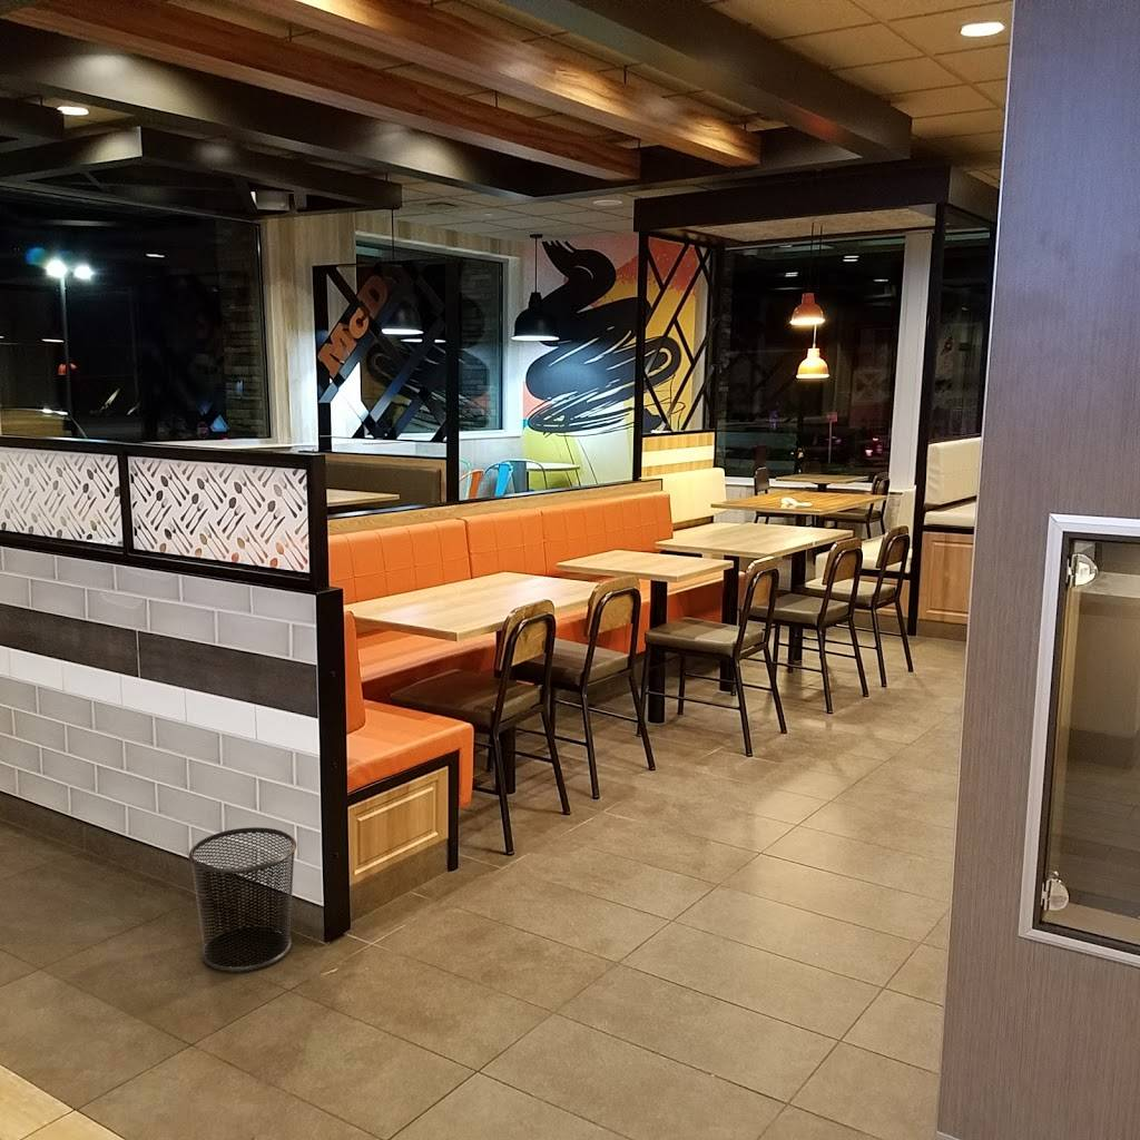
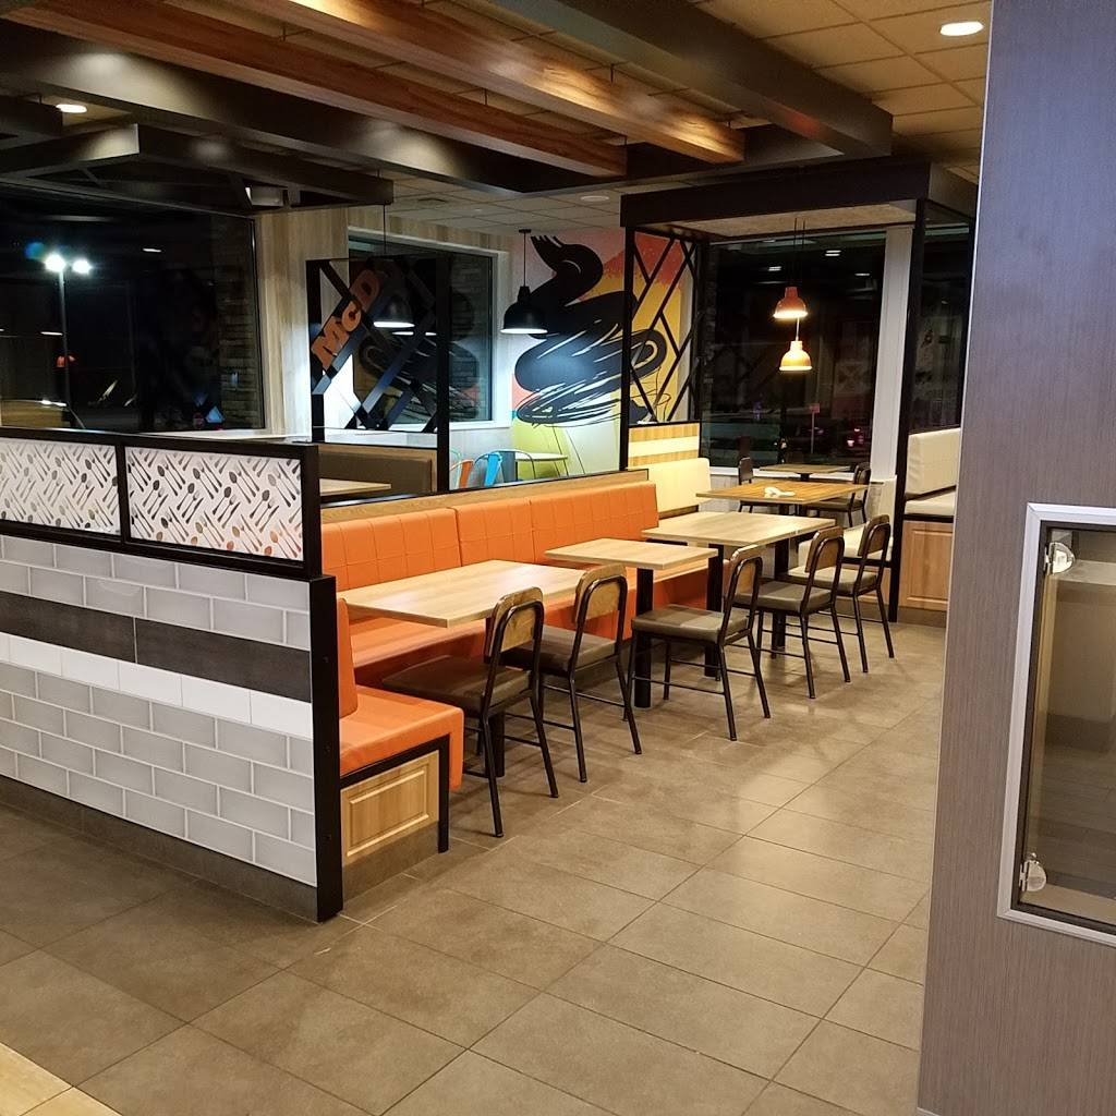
- waste bin (245, 898)
